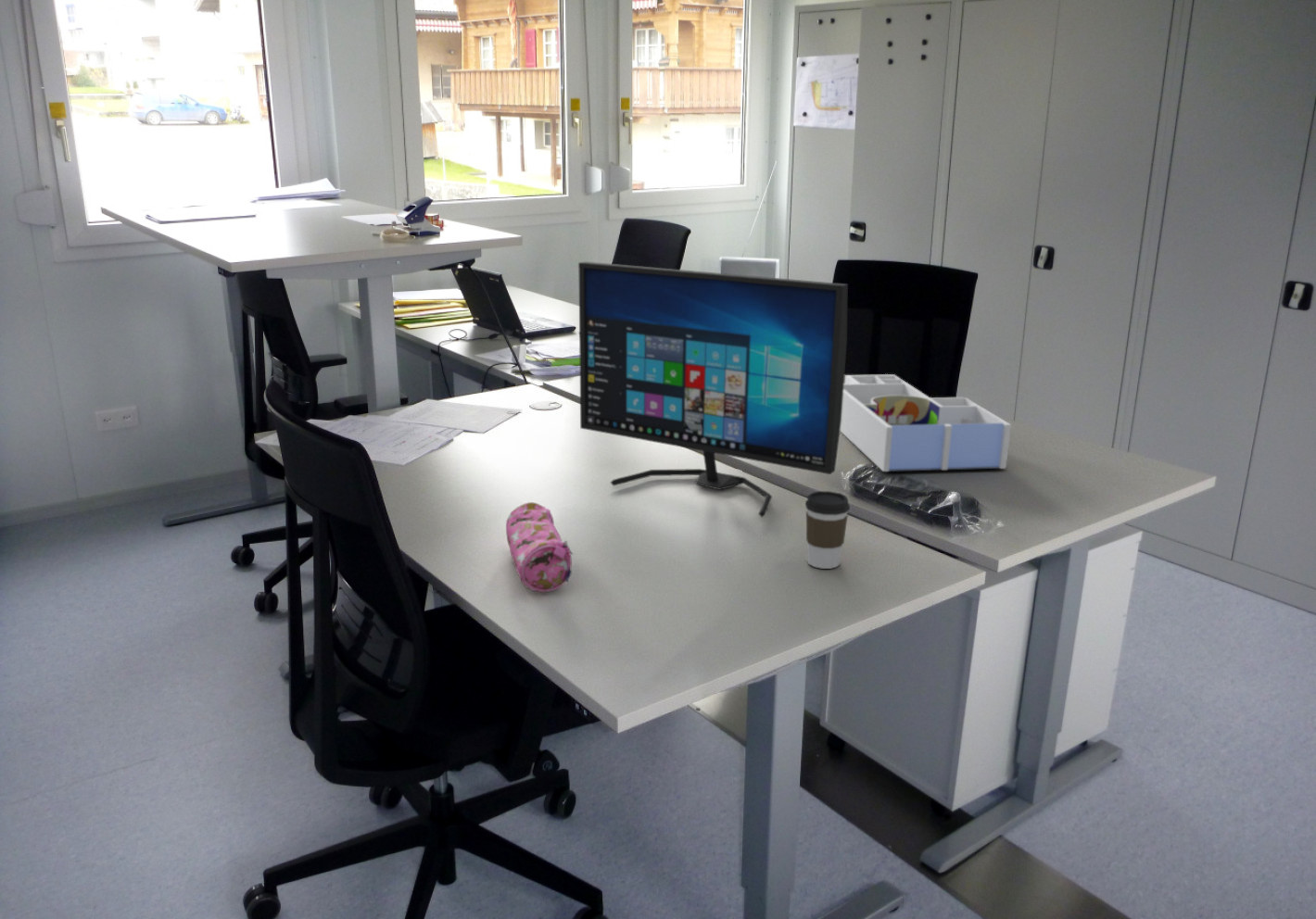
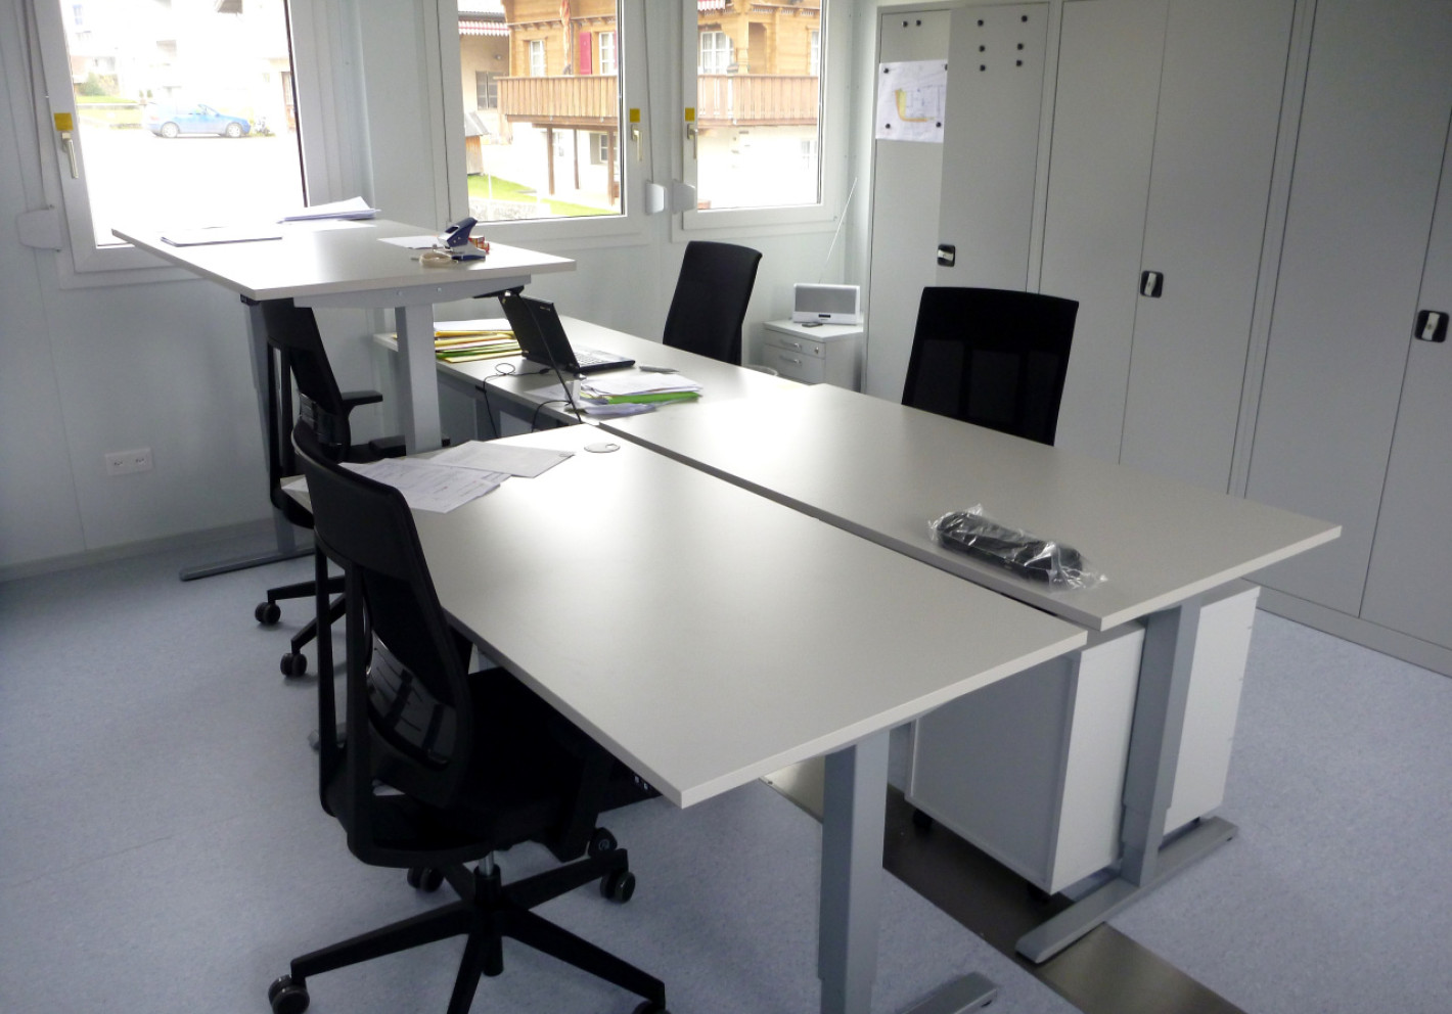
- computer monitor (703, 384)
- coffee cup (825, 530)
- desk organizer (906, 418)
- pencil case (537, 545)
